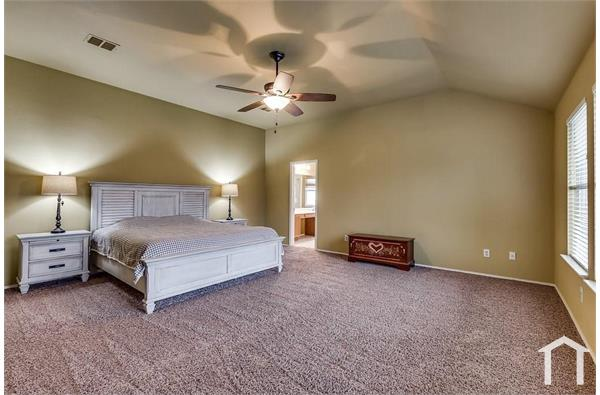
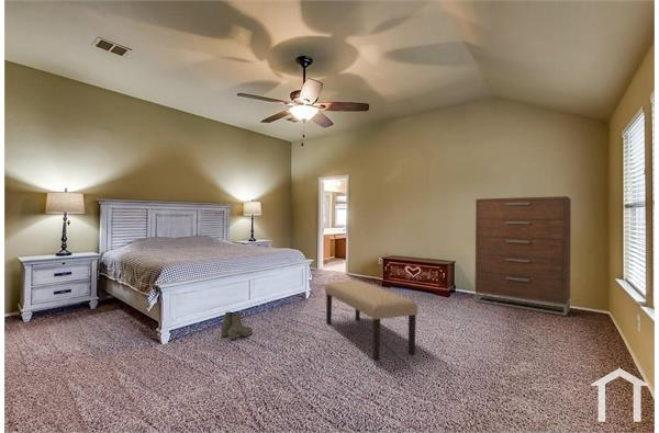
+ boots (236, 323)
+ dresser (521, 251)
+ bench (365, 312)
